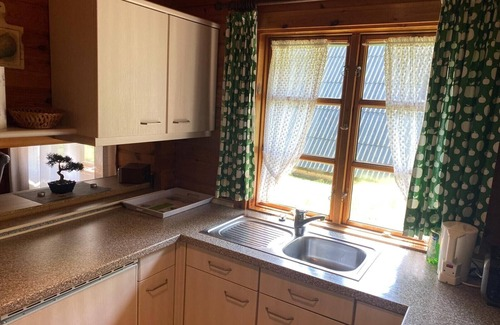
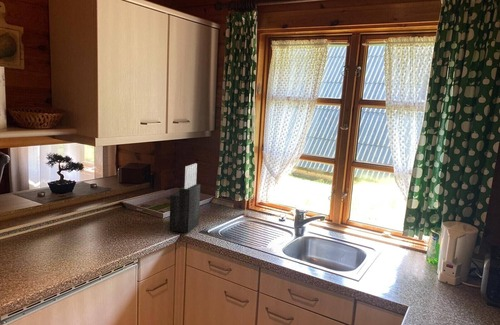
+ knife block (183, 196)
